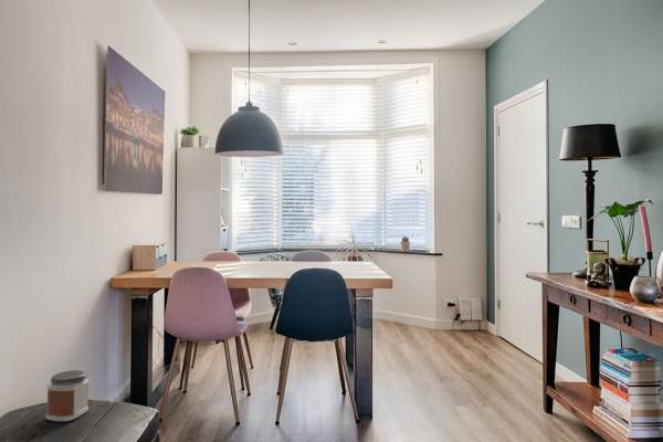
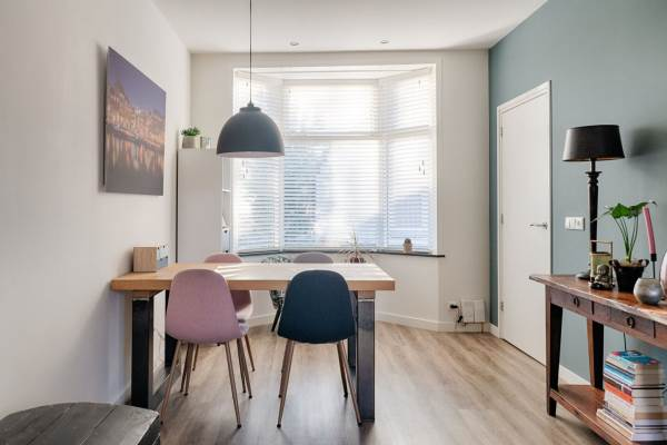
- jar (67, 393)
